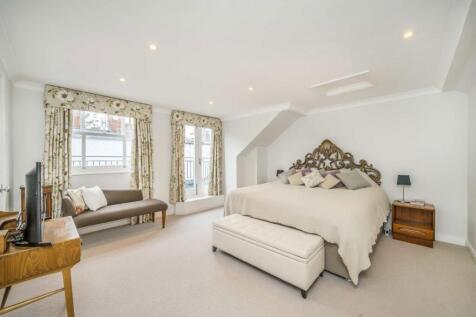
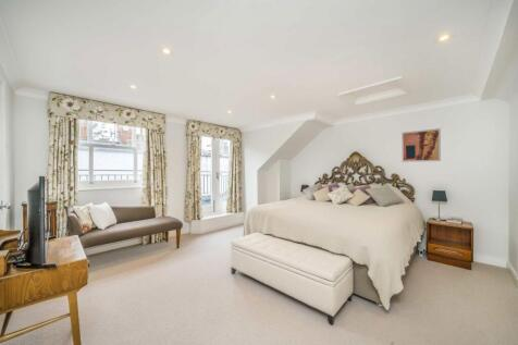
+ wall art (420, 146)
